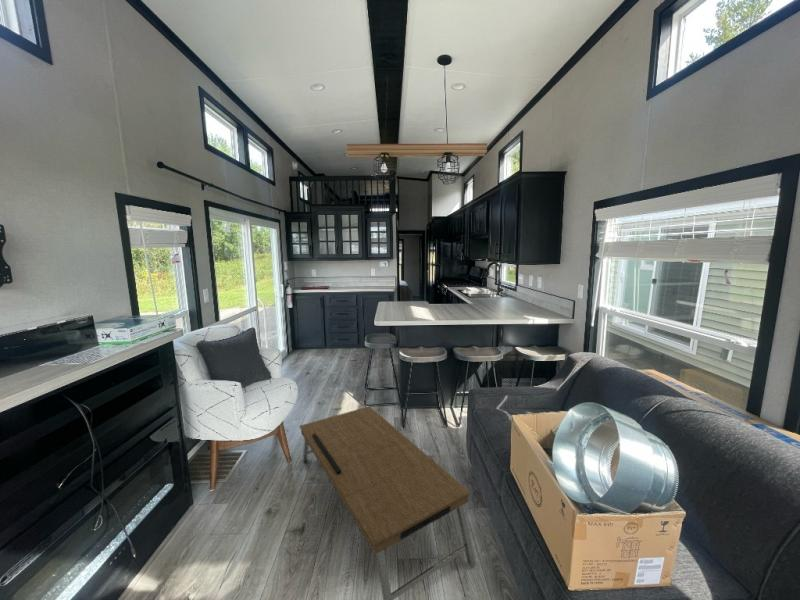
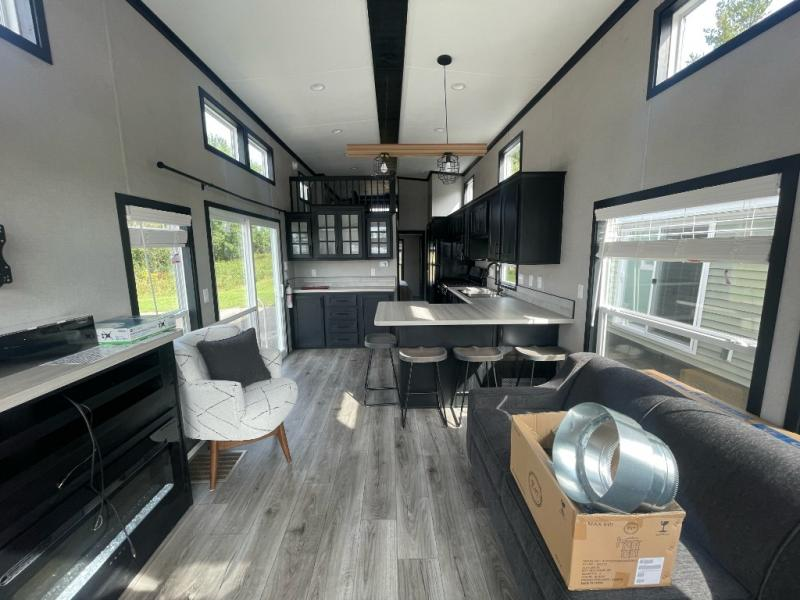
- coffee table (371, 476)
